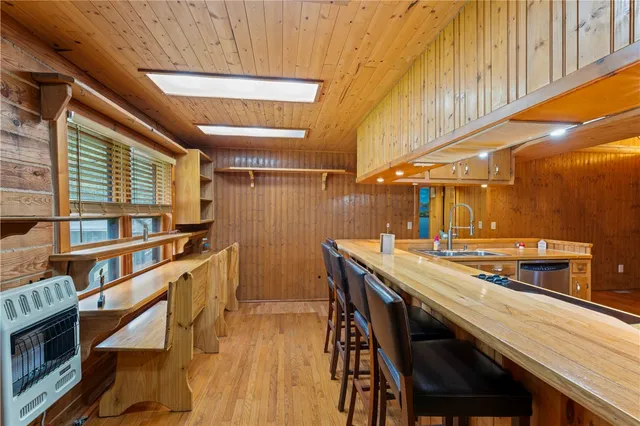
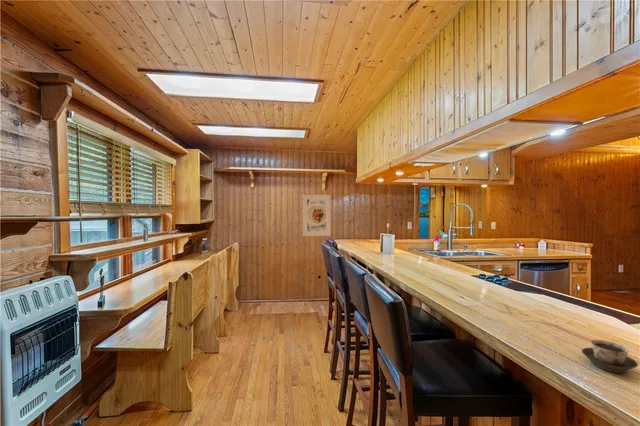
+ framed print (316, 215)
+ cup (608, 355)
